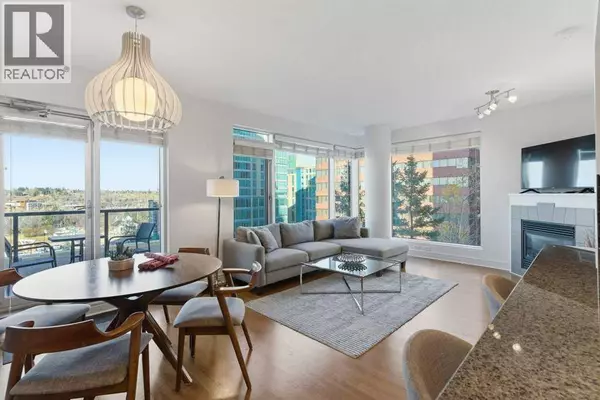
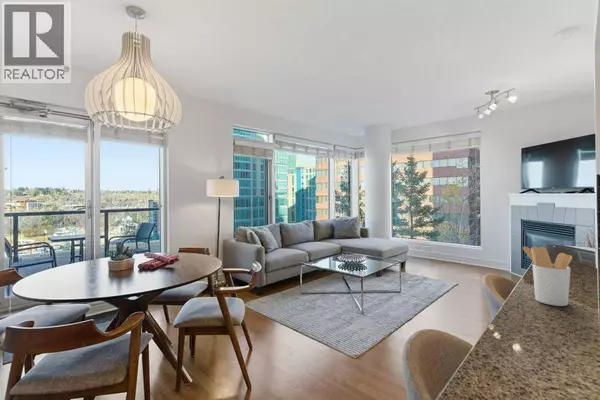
+ utensil holder (545, 273)
